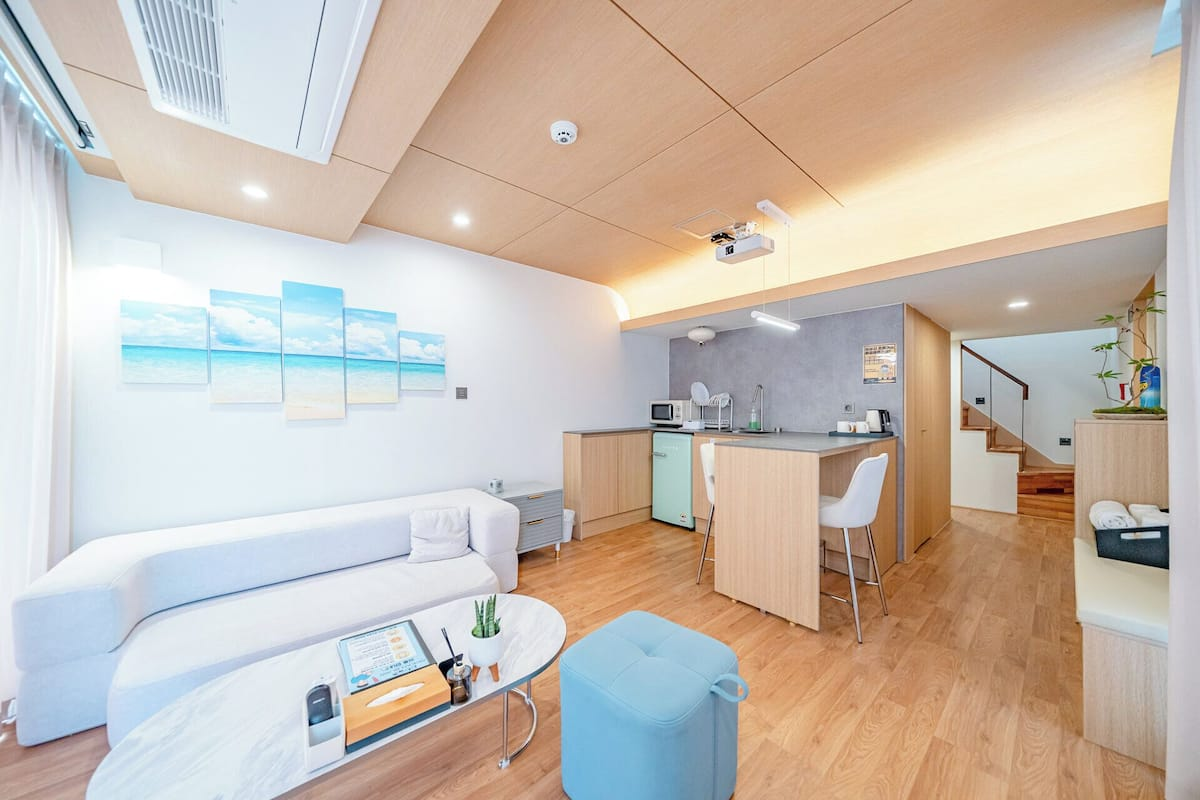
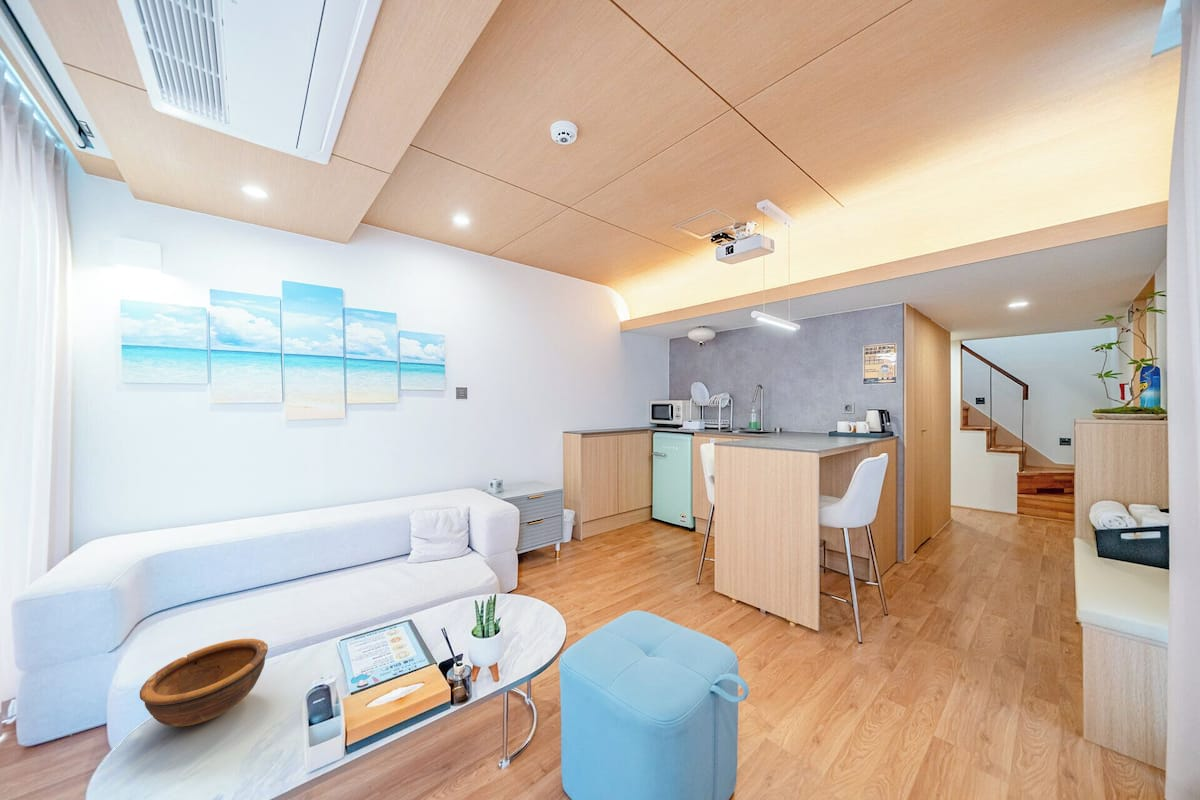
+ bowl (208, 687)
